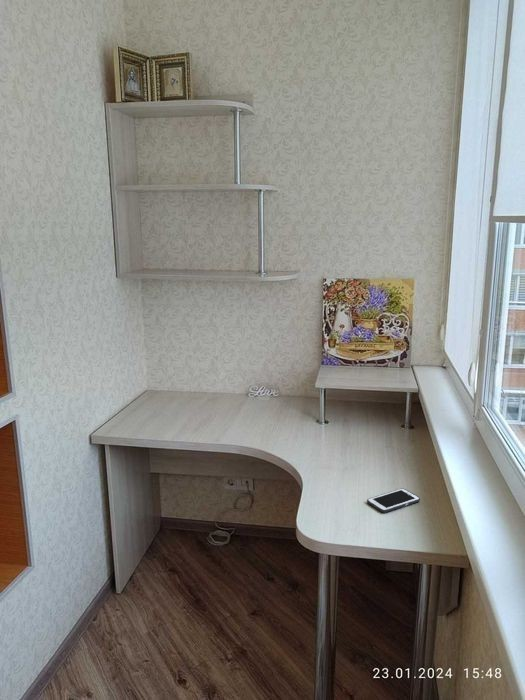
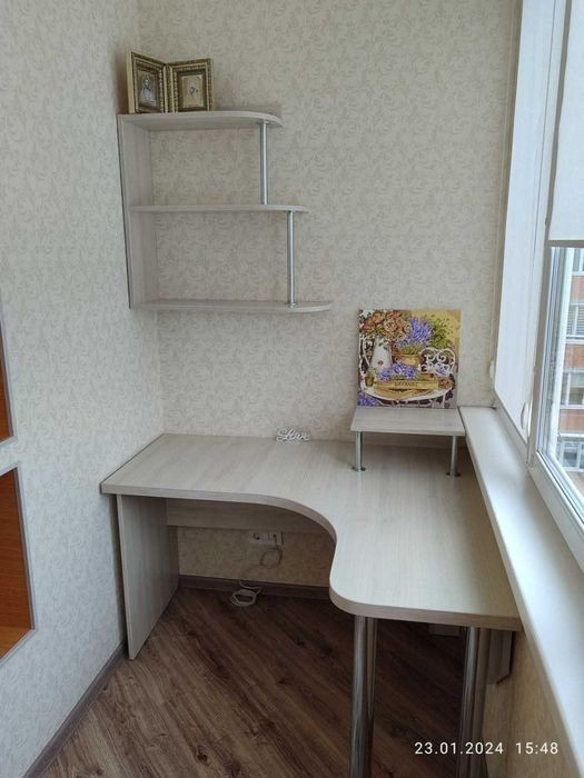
- cell phone (393, 500)
